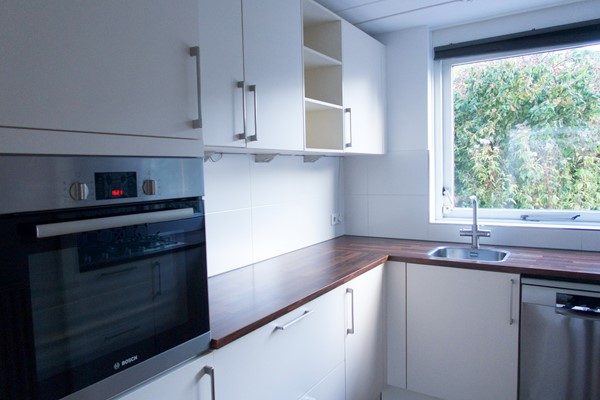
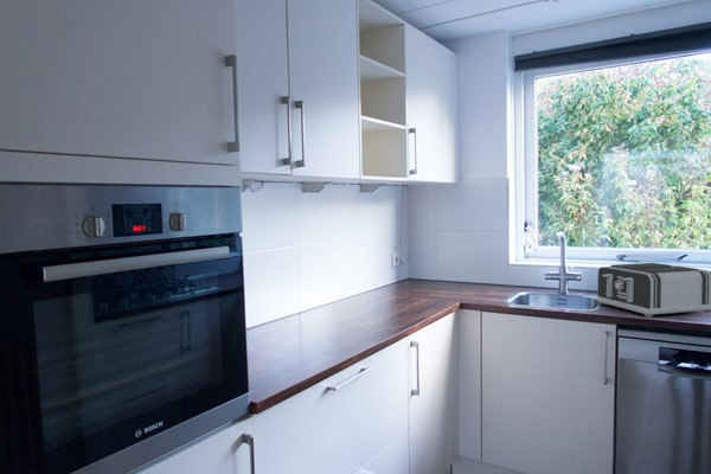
+ toaster (648, 287)
